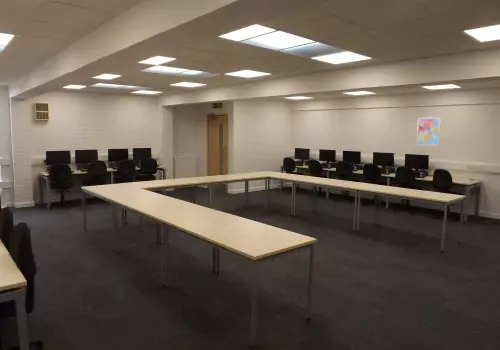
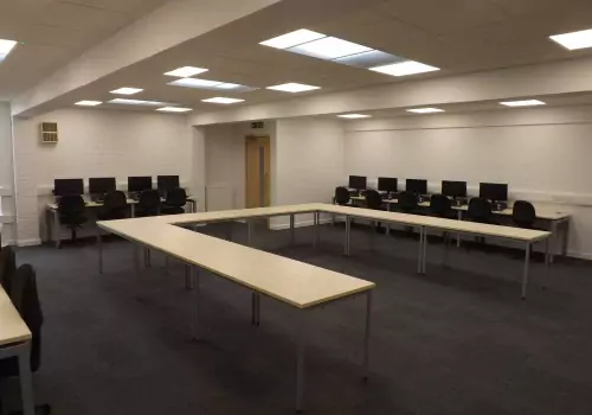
- wall art (428, 131)
